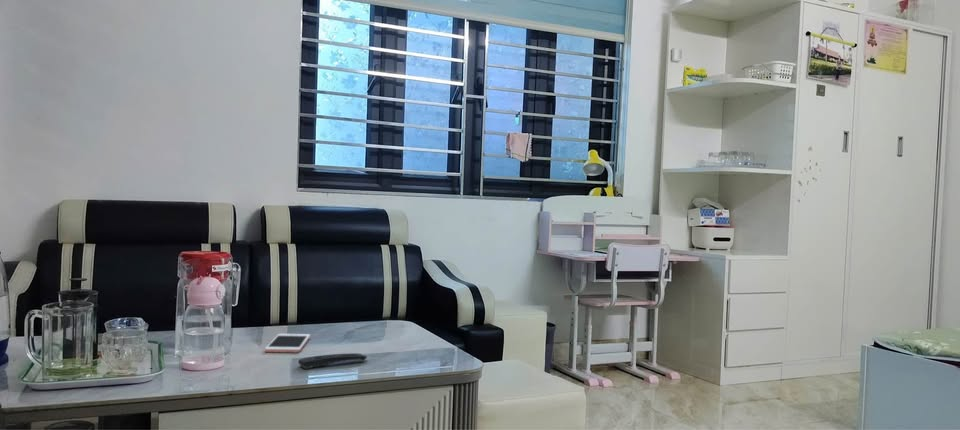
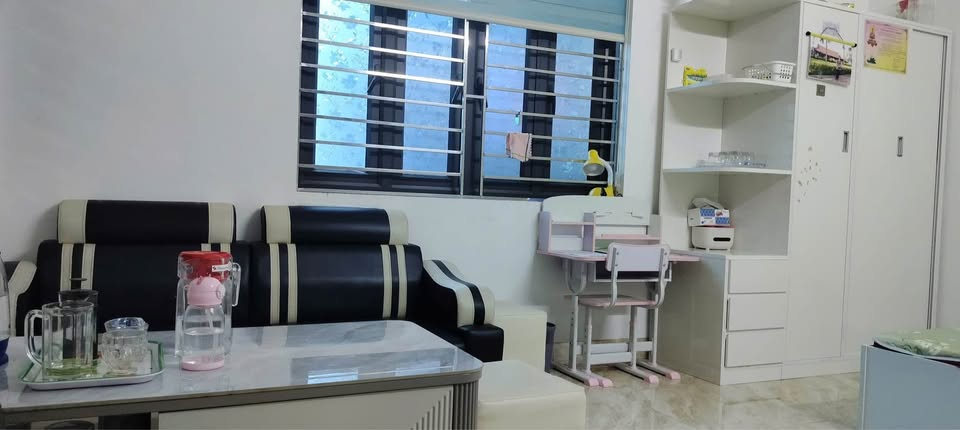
- remote control (334, 359)
- cell phone (288, 342)
